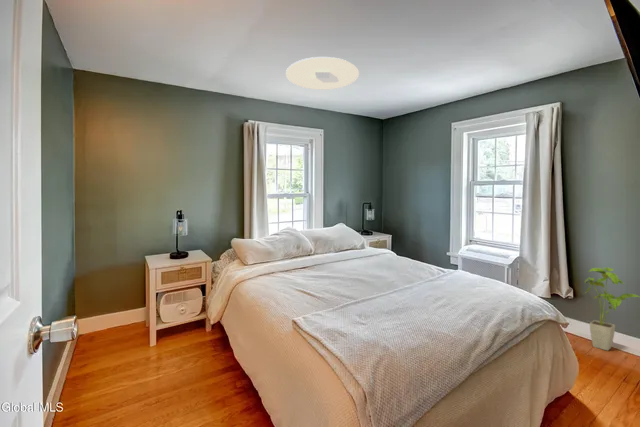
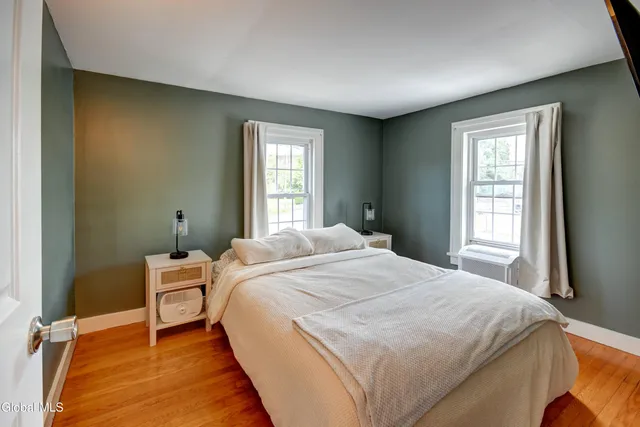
- ceiling light (322, 71)
- house plant (609, 308)
